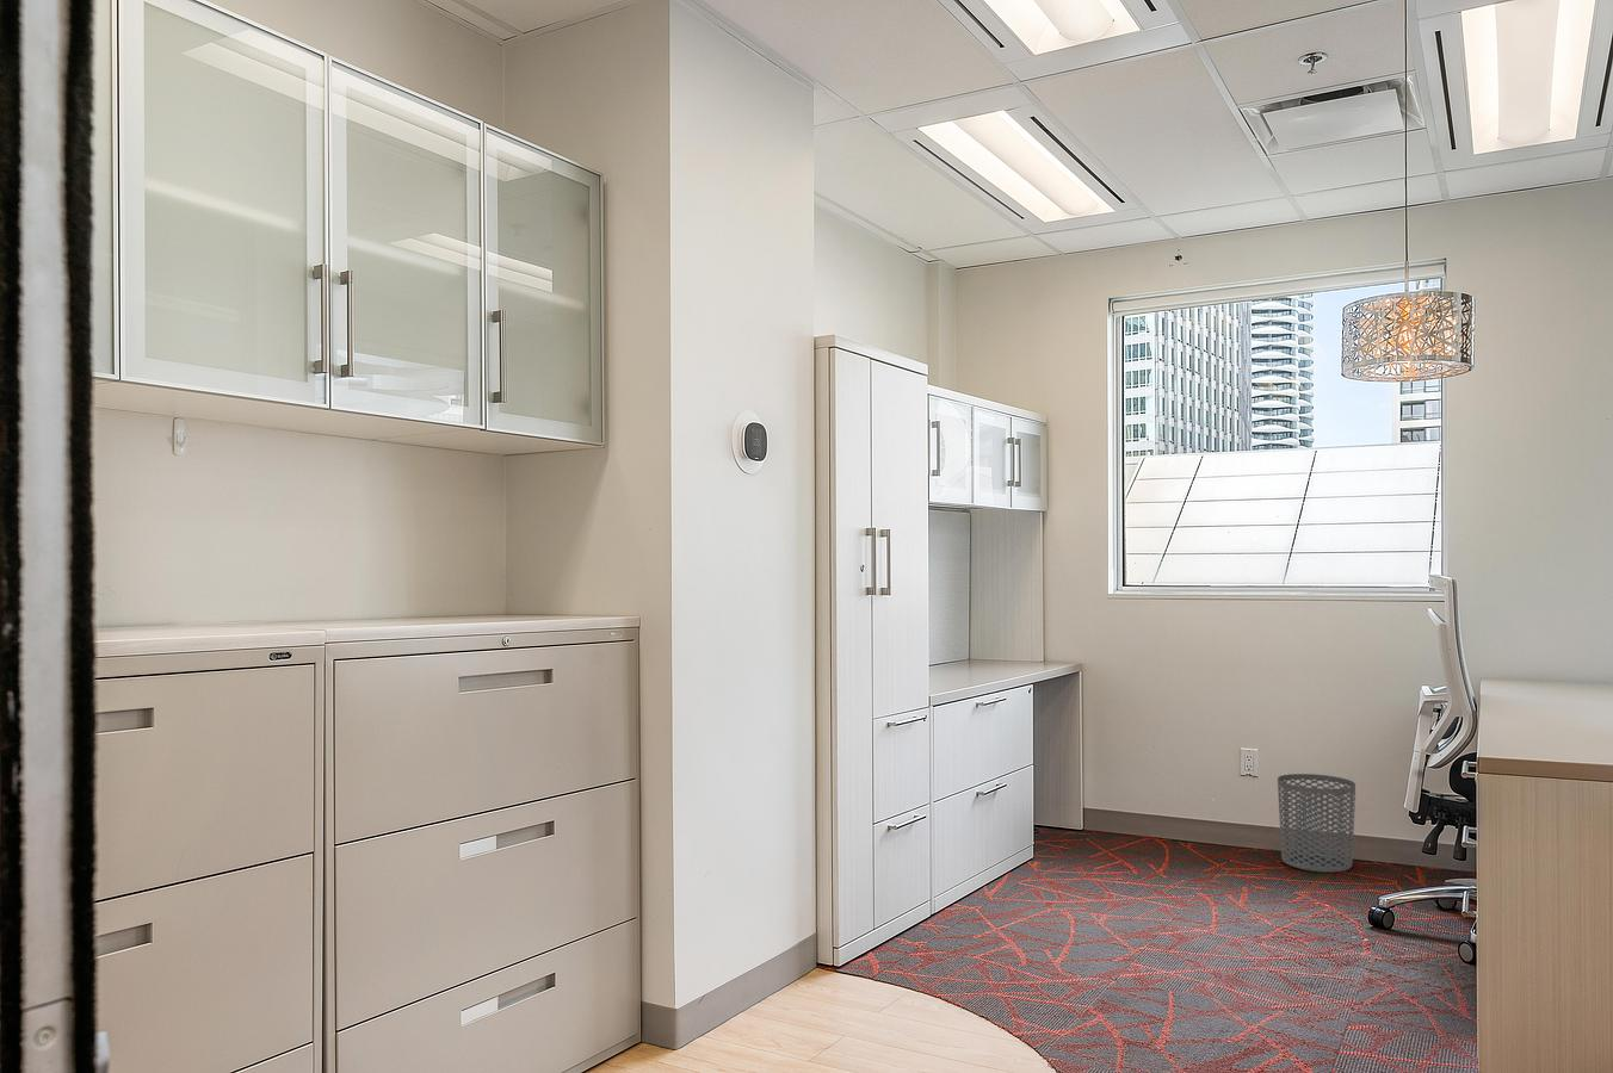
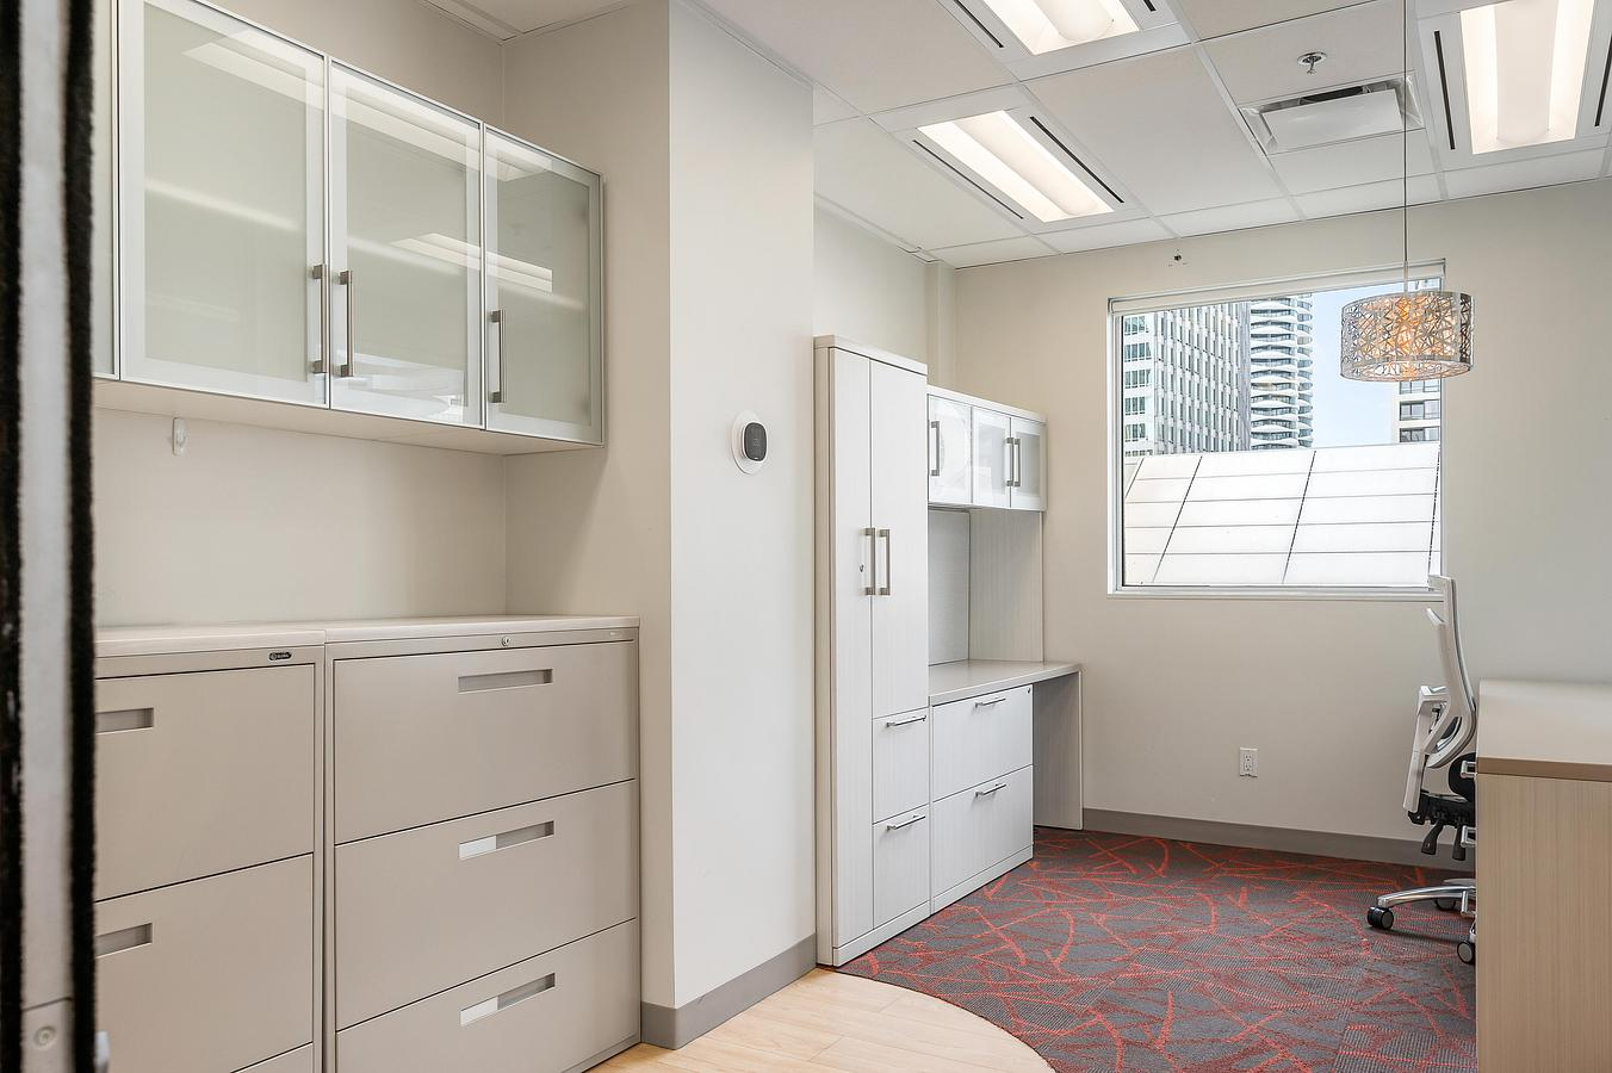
- waste bin (1316, 822)
